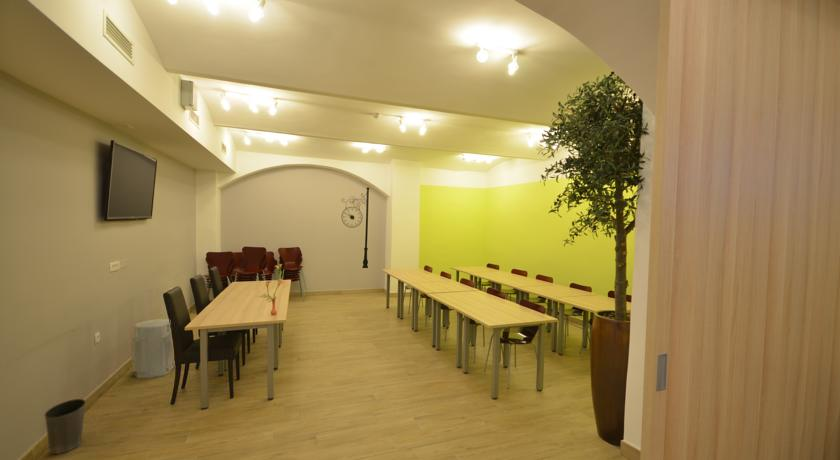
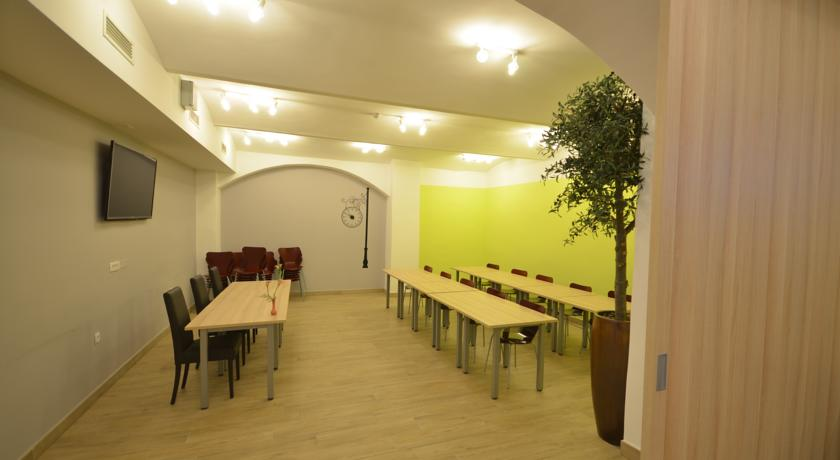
- air purifier (152, 347)
- waste basket (65, 427)
